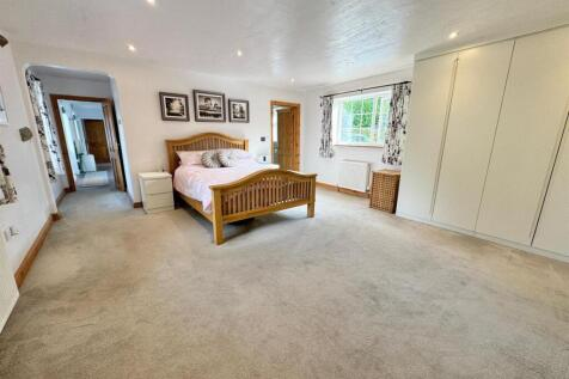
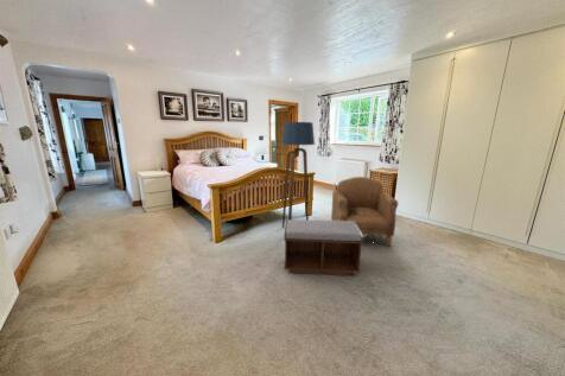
+ floor lamp (293, 177)
+ armchair (362, 209)
+ bench (320, 246)
